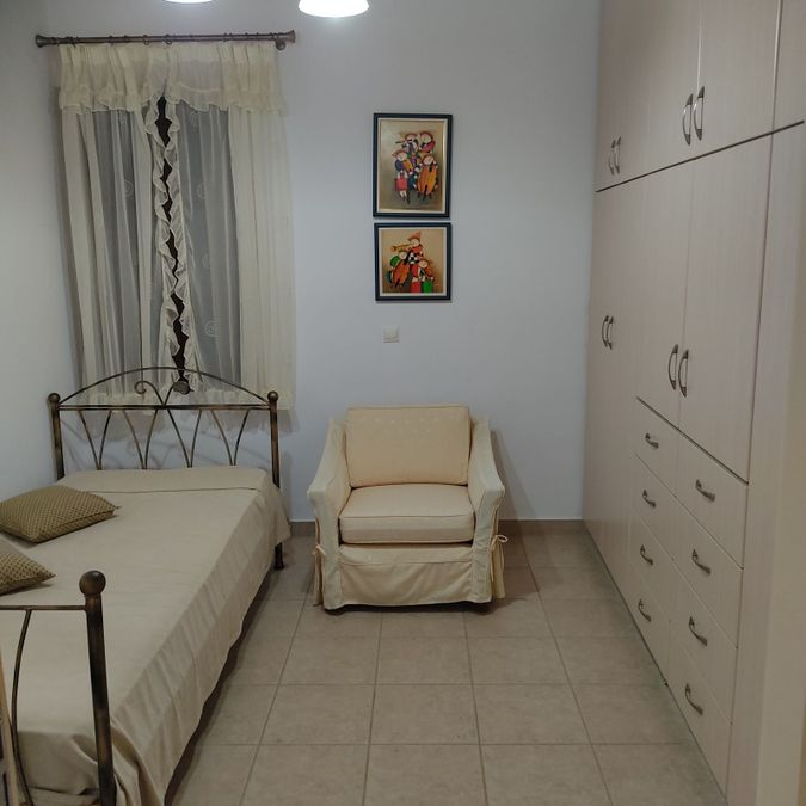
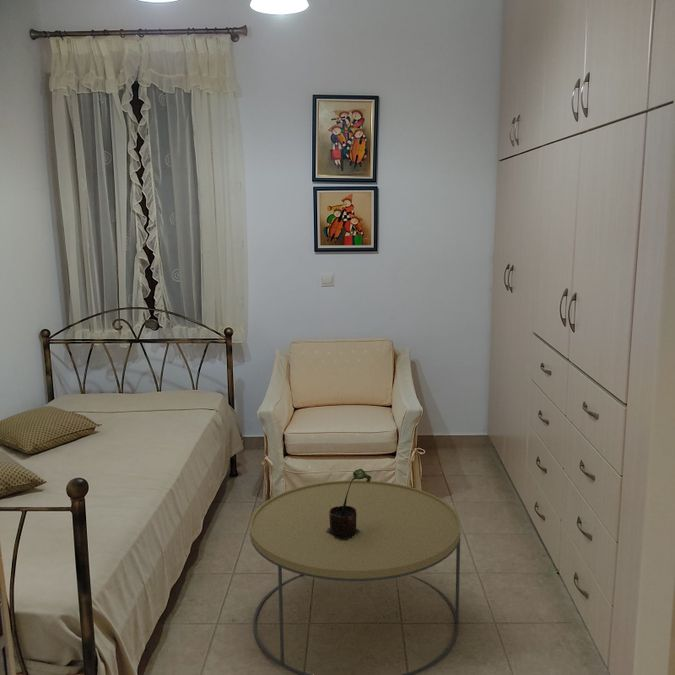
+ coffee table (355, 569)
+ potted plant (347, 495)
